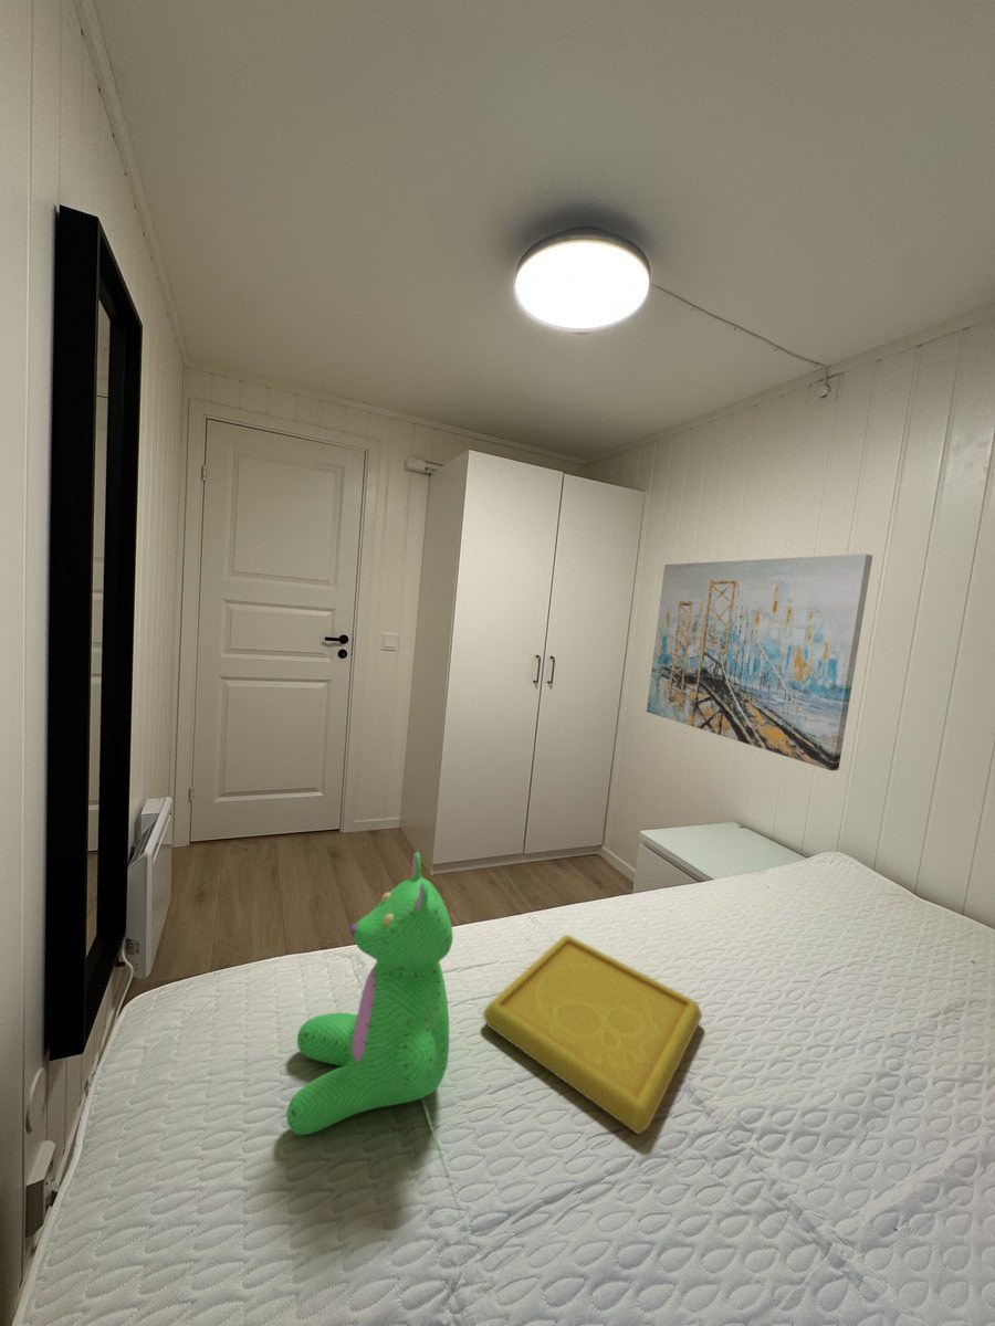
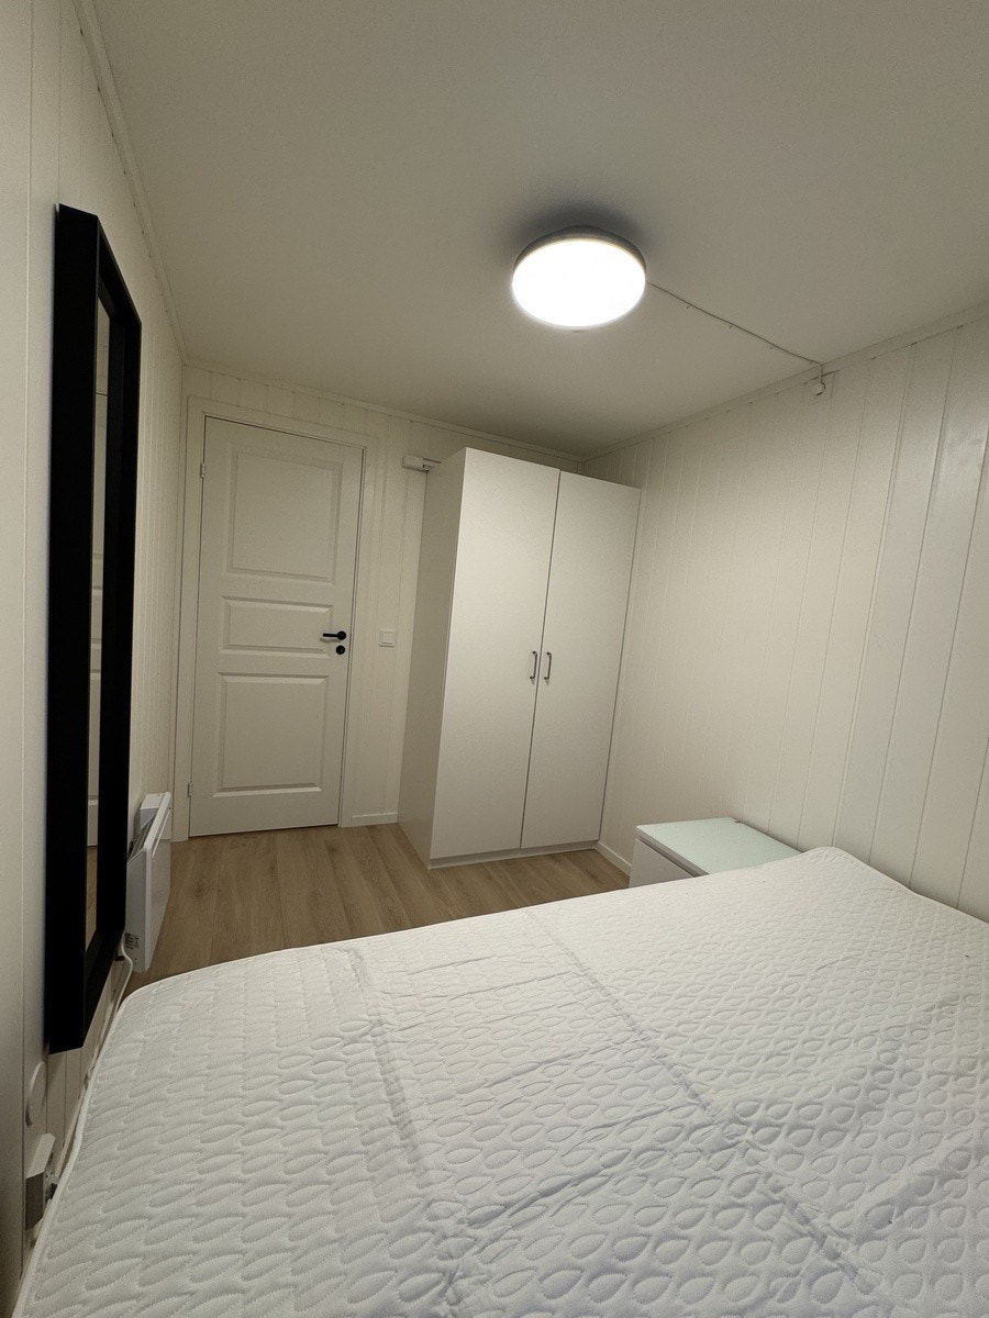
- teddy bear (376, 977)
- wall art (736, 649)
- serving tray (595, 1013)
